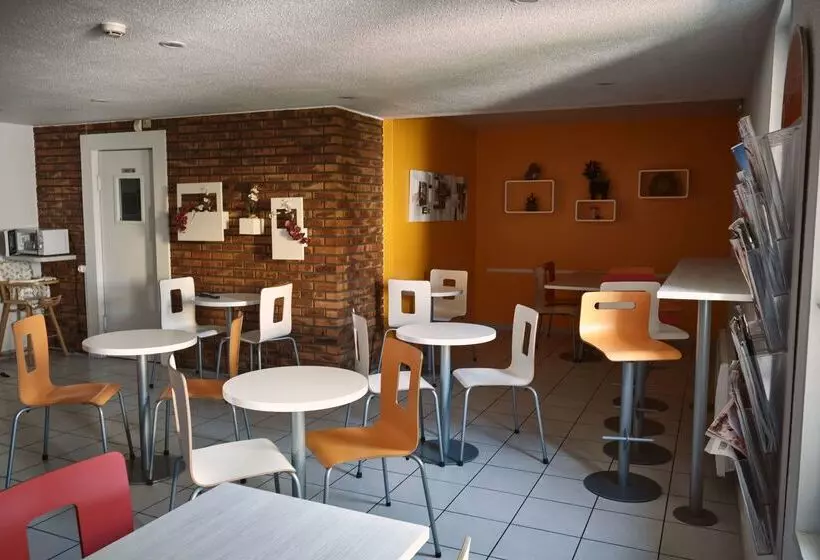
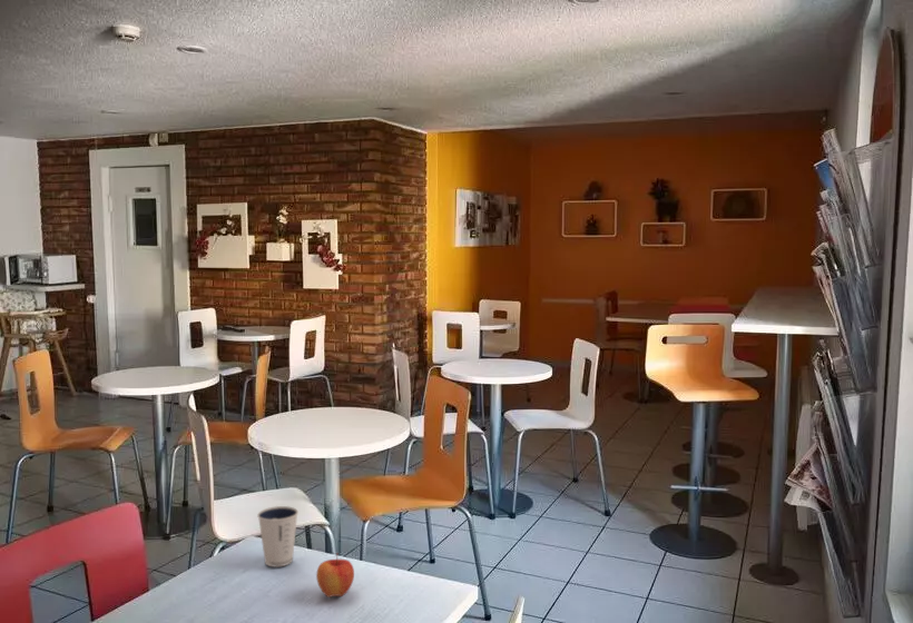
+ apple (335, 575)
+ dixie cup (278, 537)
